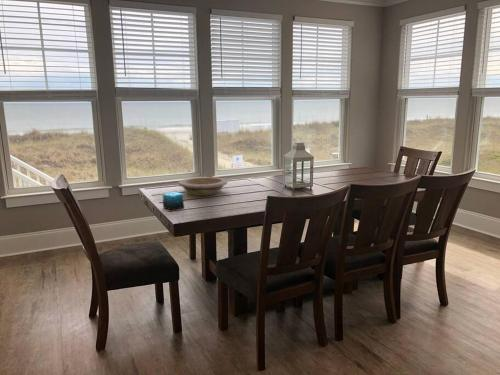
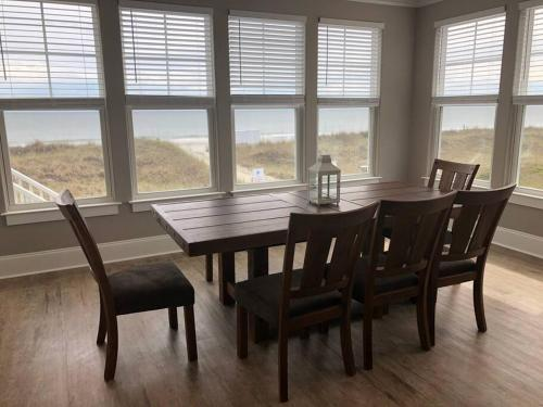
- bowl (203, 186)
- candle (172, 197)
